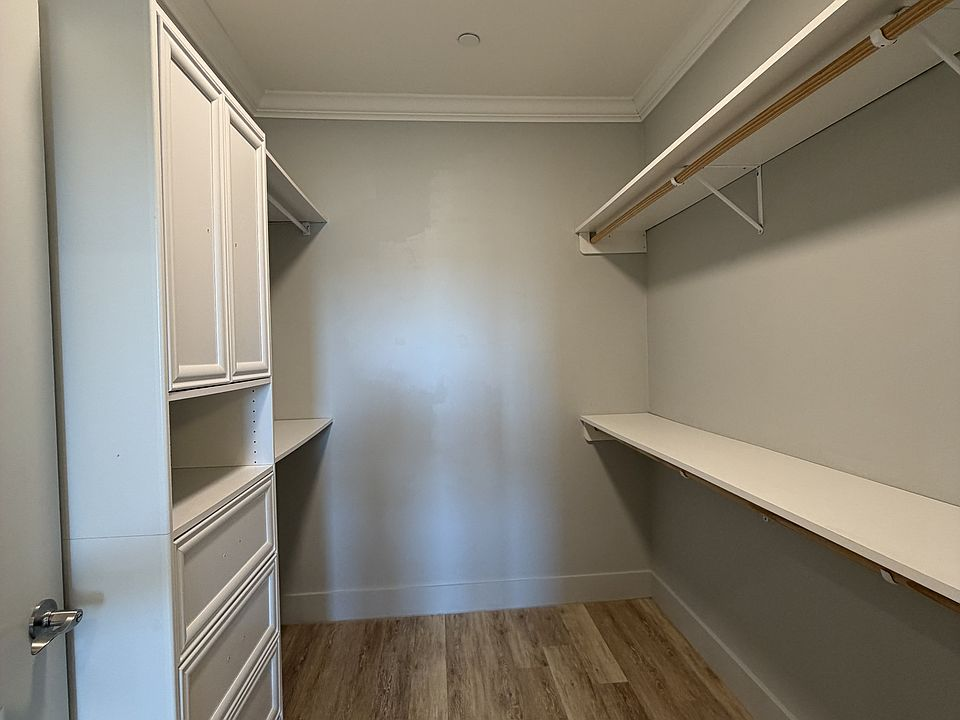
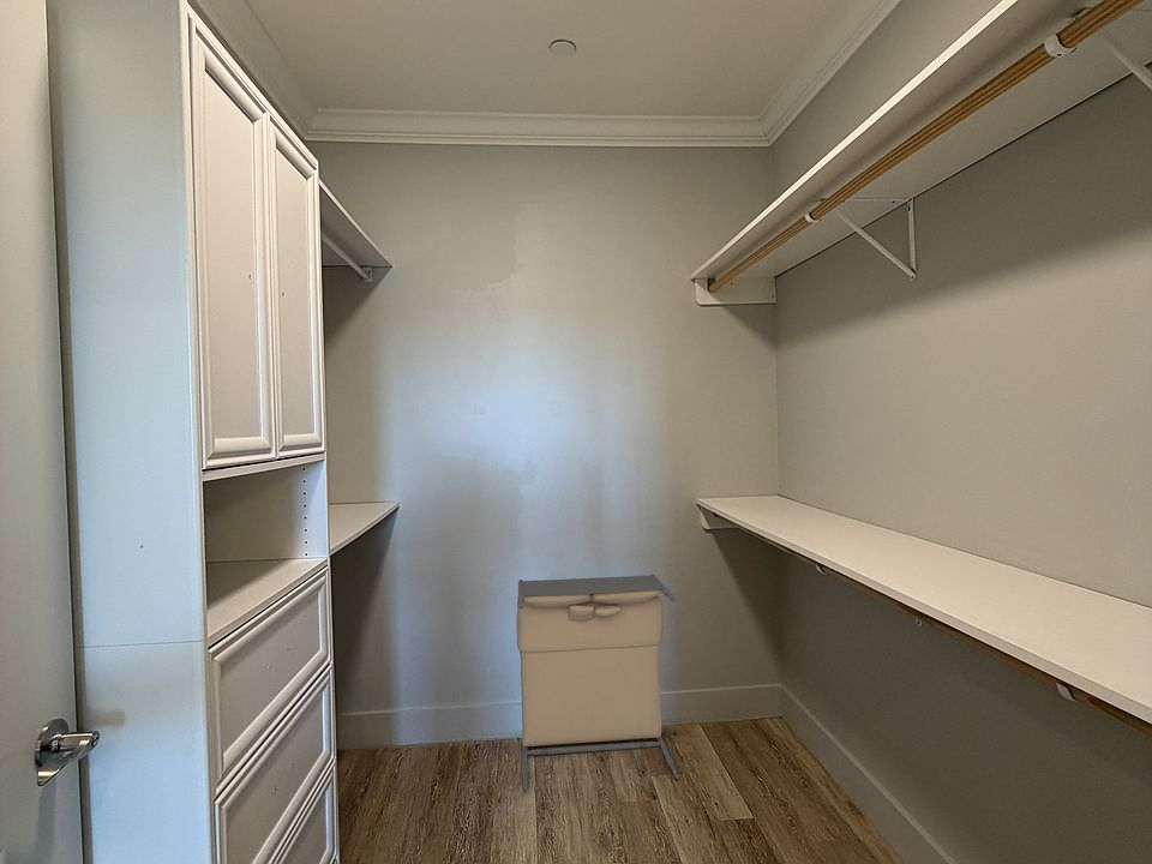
+ laundry hamper (594, 673)
